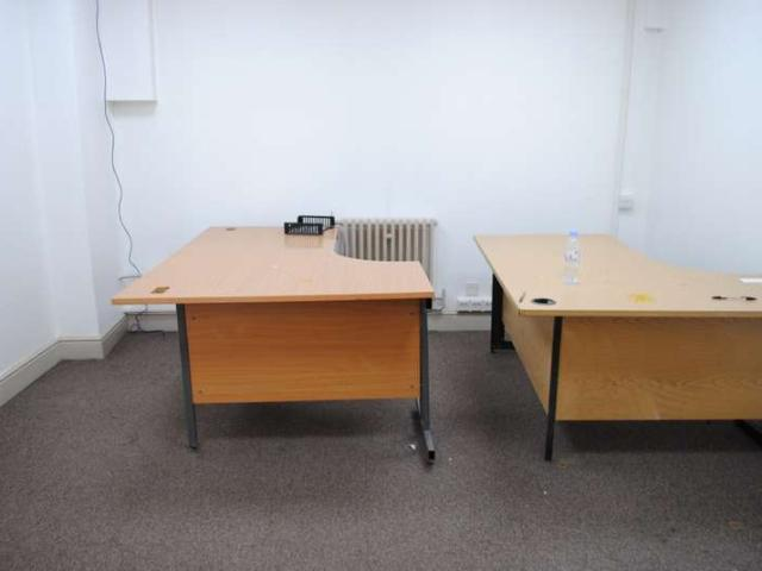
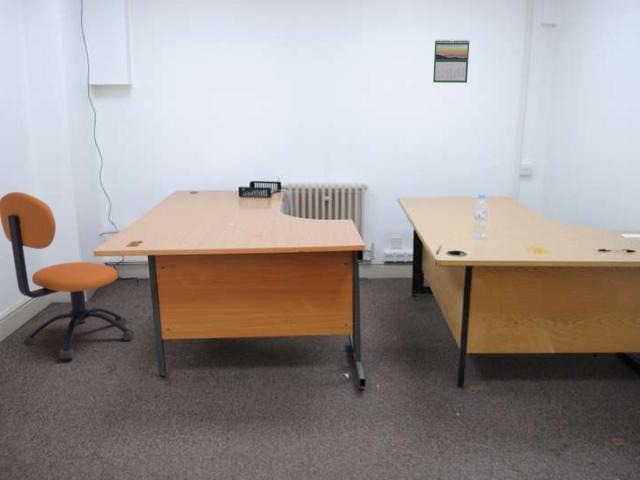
+ office chair (72, 265)
+ calendar (451, 60)
